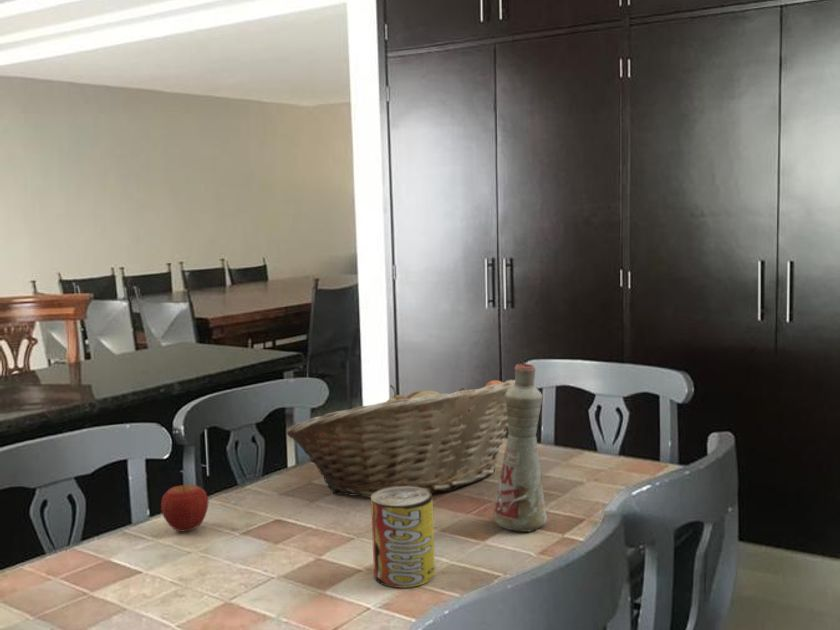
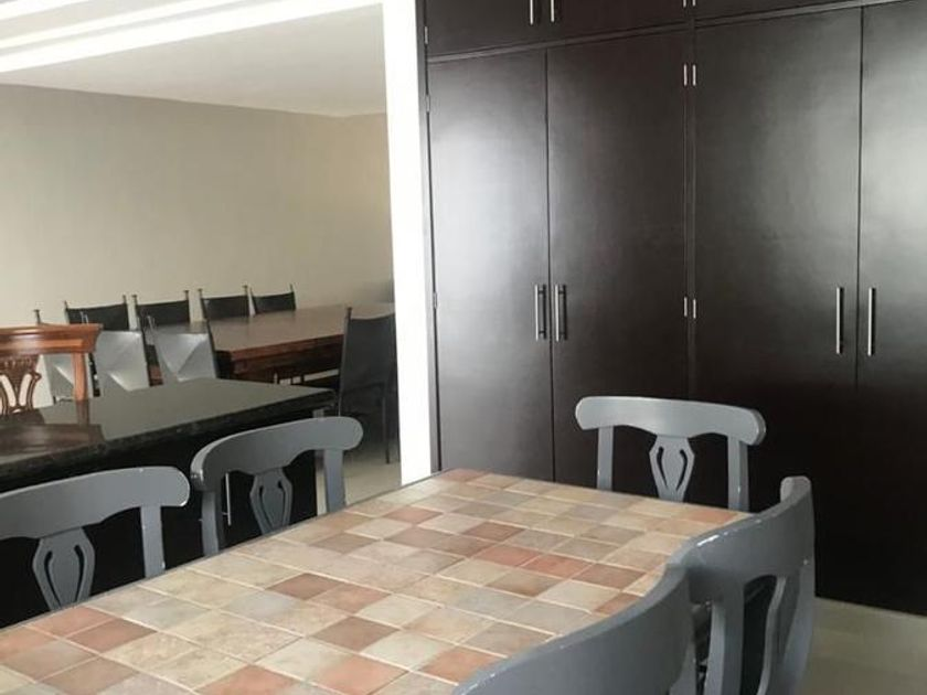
- fruit basket (412, 427)
- beverage can (403, 535)
- bottle (519, 444)
- apple (185, 506)
